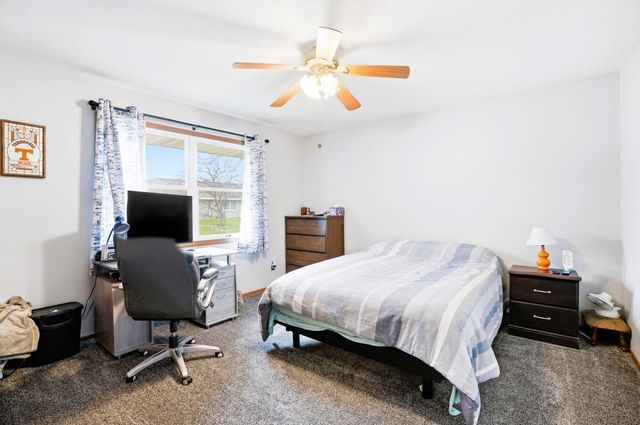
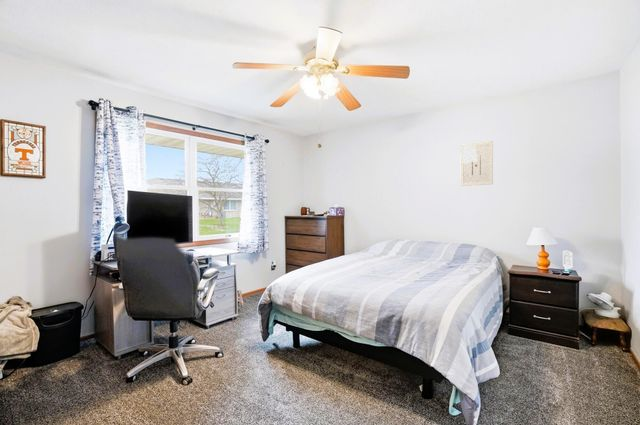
+ wall art (476, 164)
